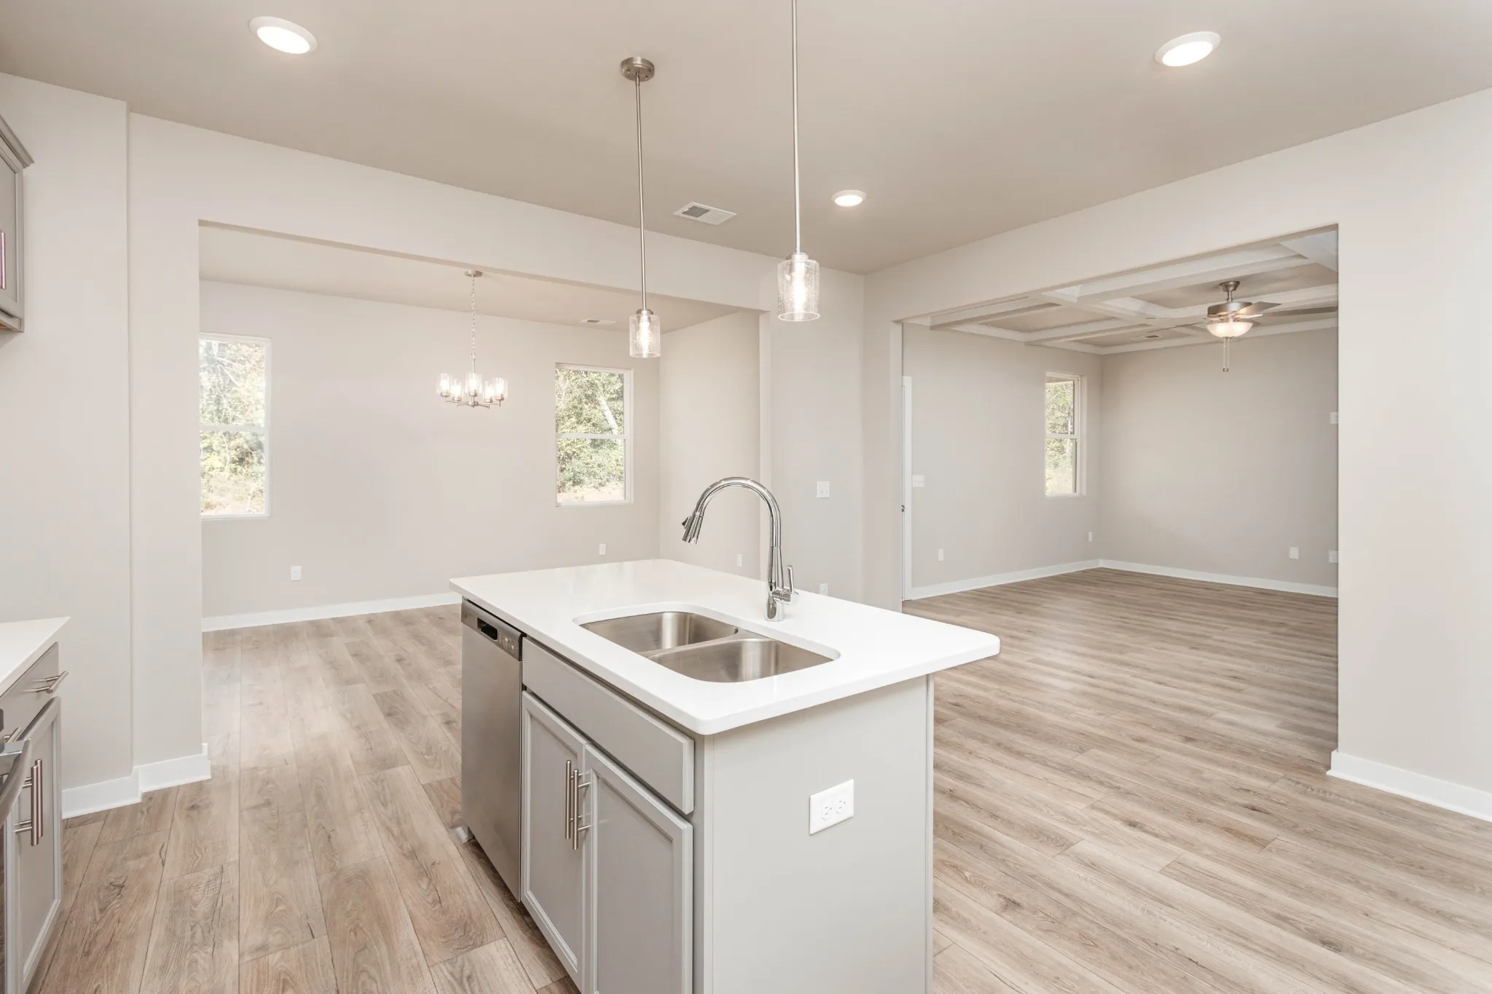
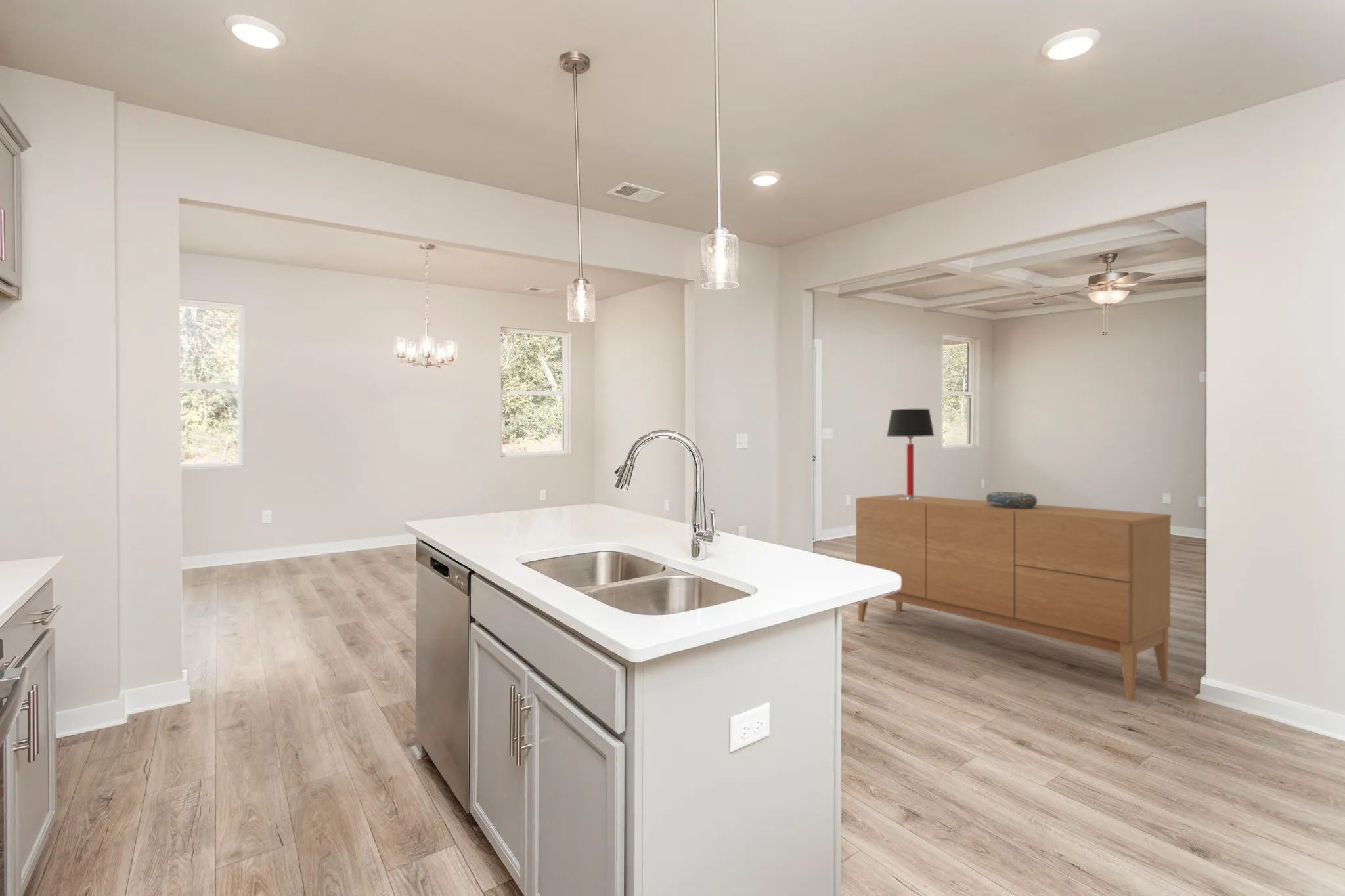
+ table lamp (910, 454)
+ sideboard (991, 576)
+ decorative bowl (1011, 499)
